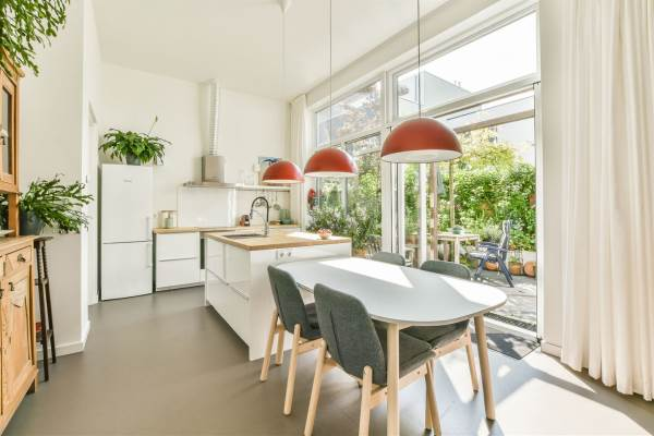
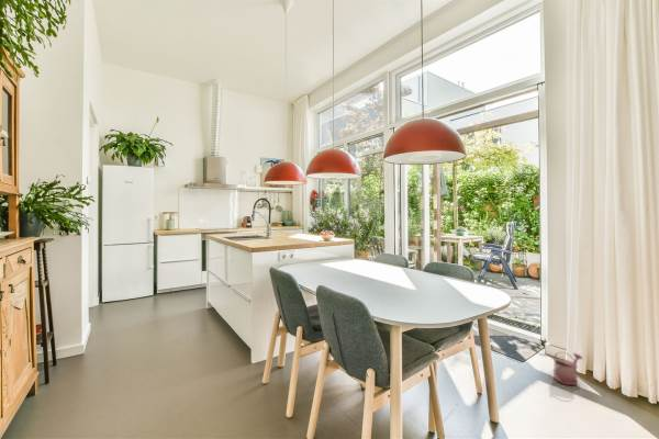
+ watering can (567, 365)
